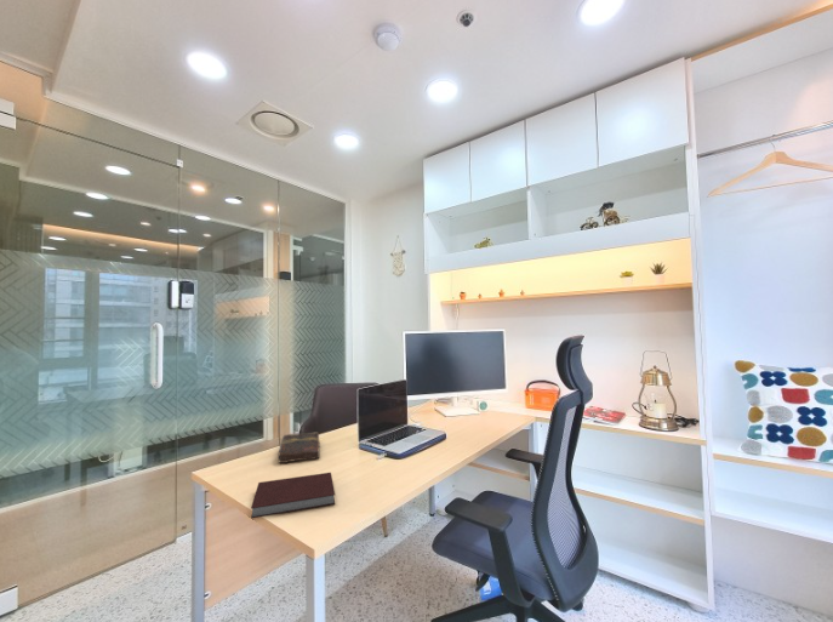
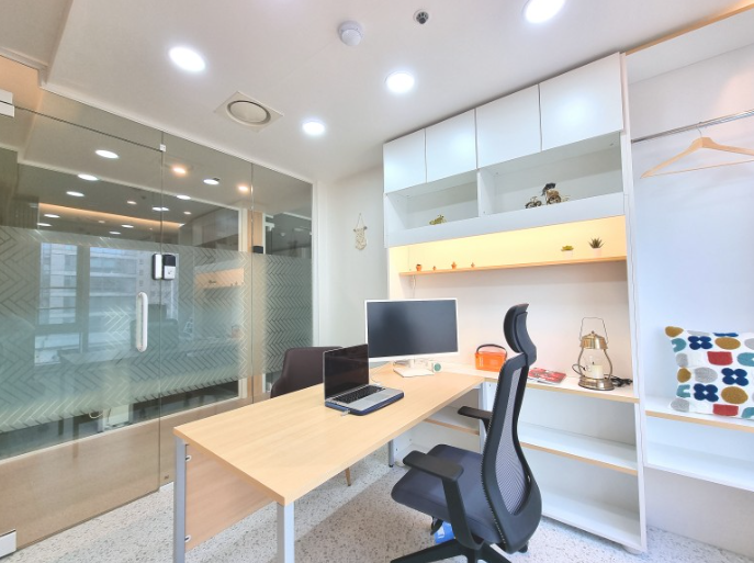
- notebook (295, 492)
- book (299, 445)
